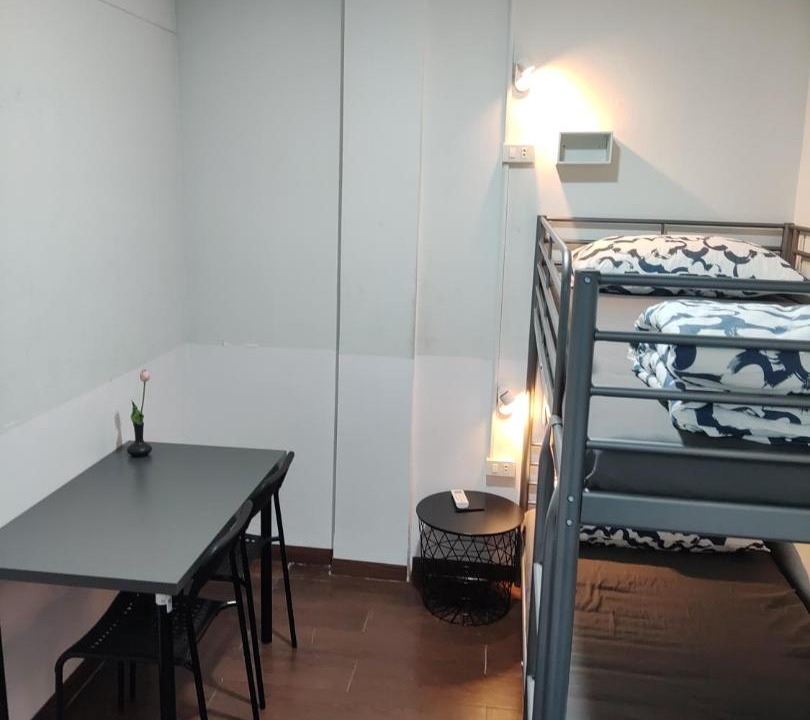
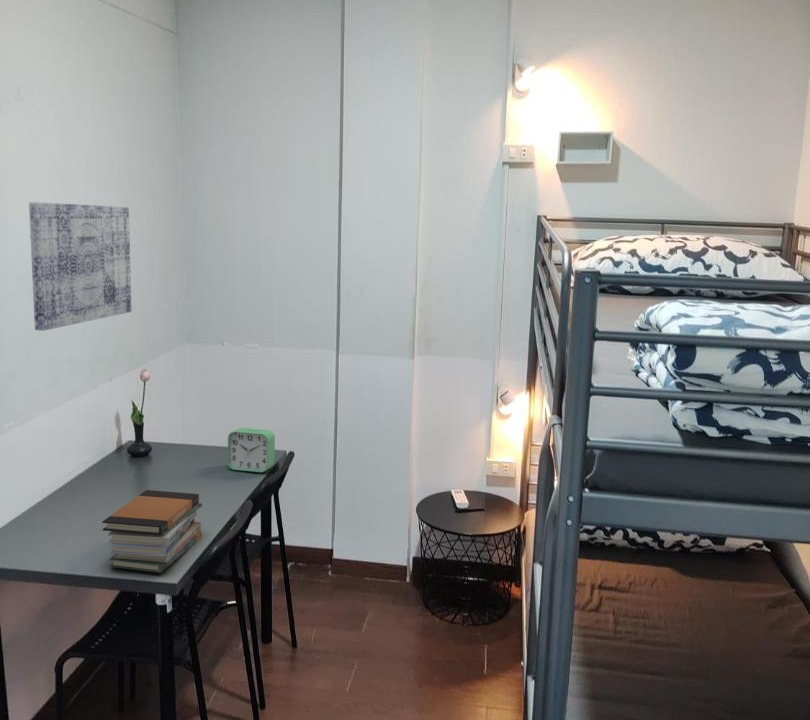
+ alarm clock (251, 449)
+ book stack (154, 529)
+ wall art (85, 263)
